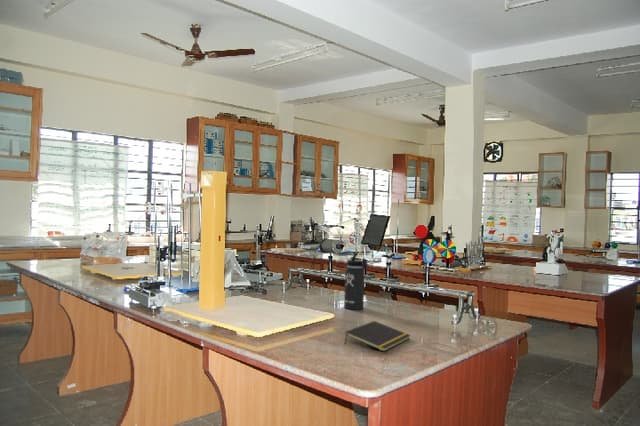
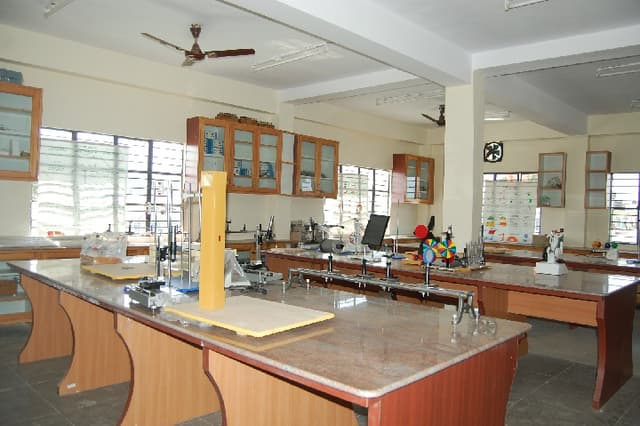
- thermos bottle (356, 280)
- notepad (378, 335)
